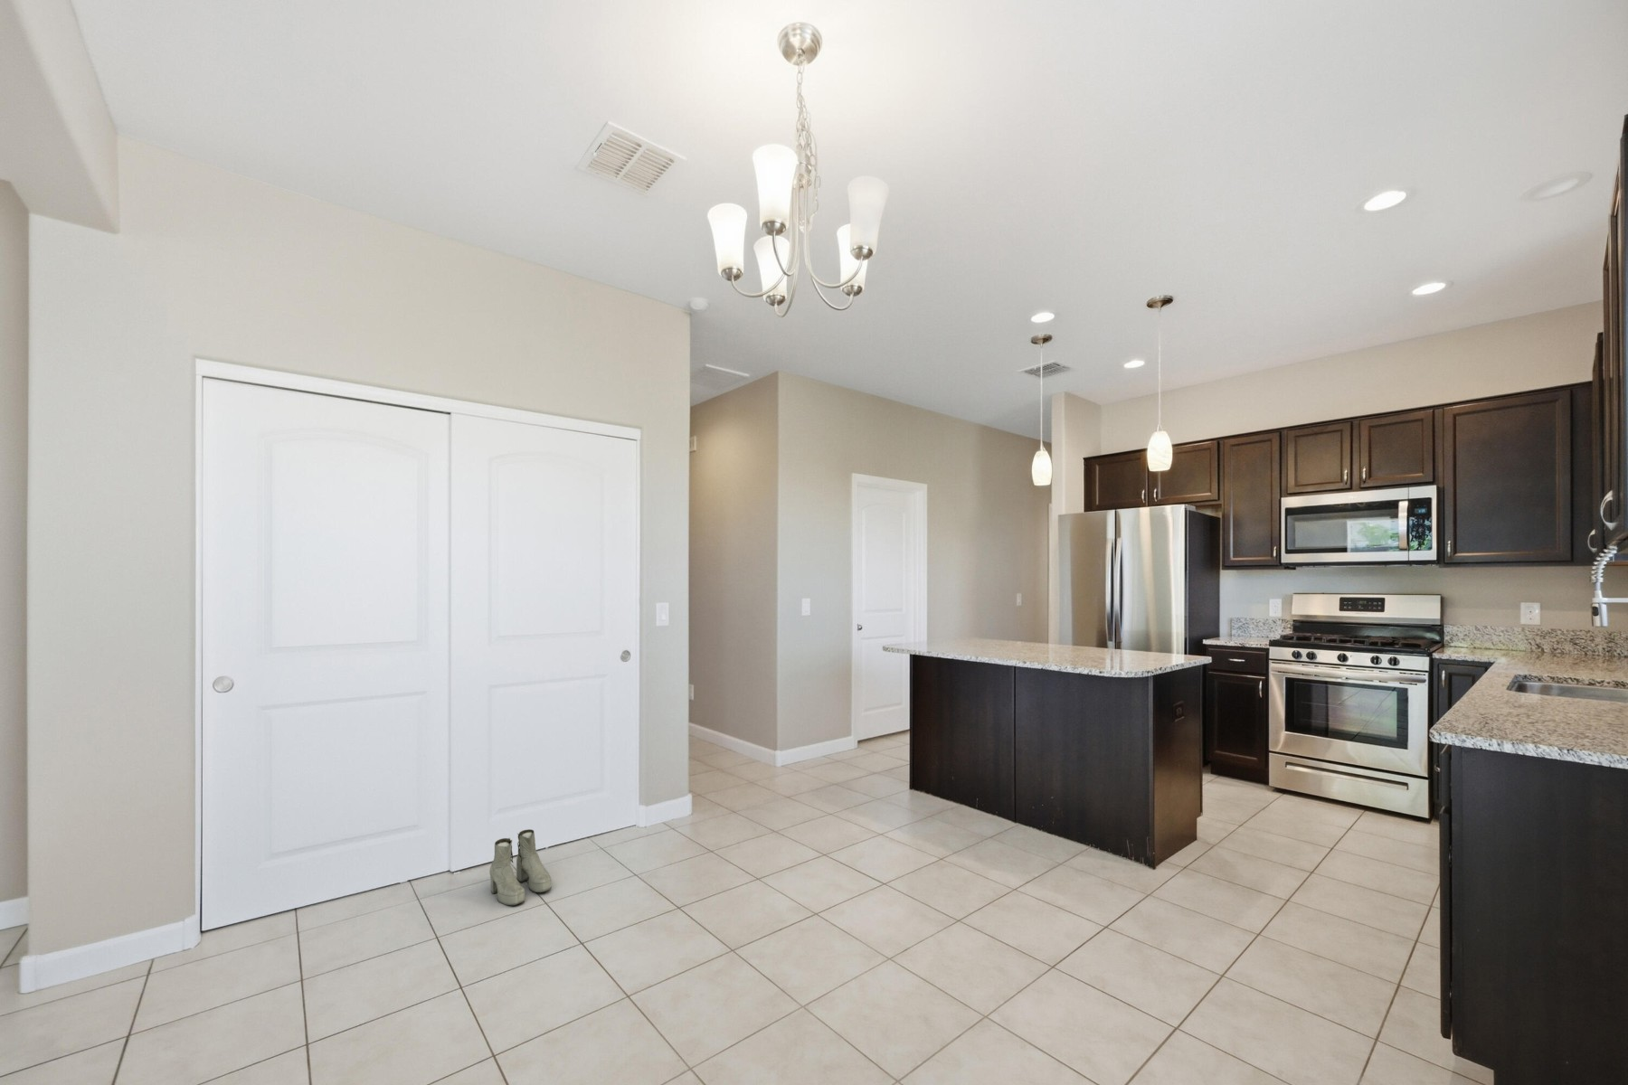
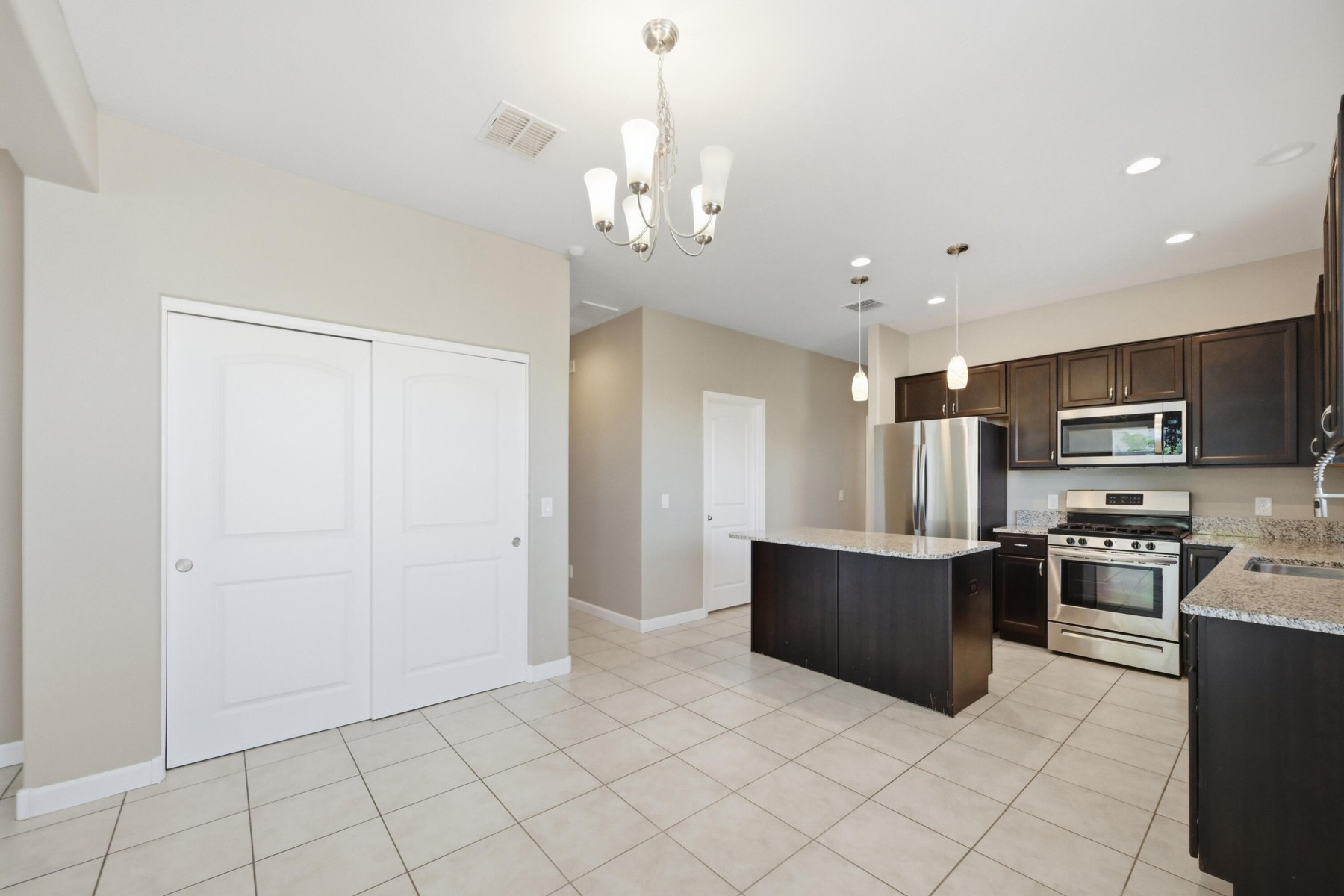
- boots (520, 865)
